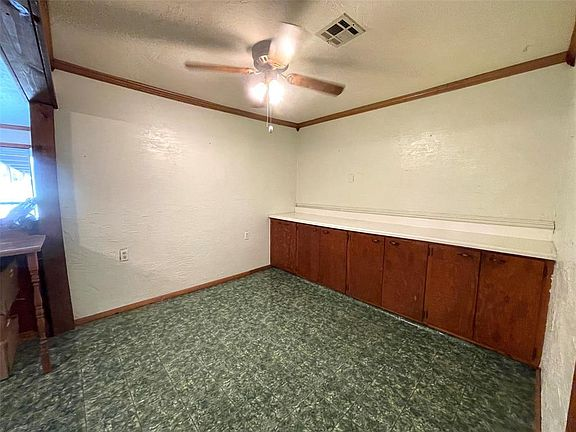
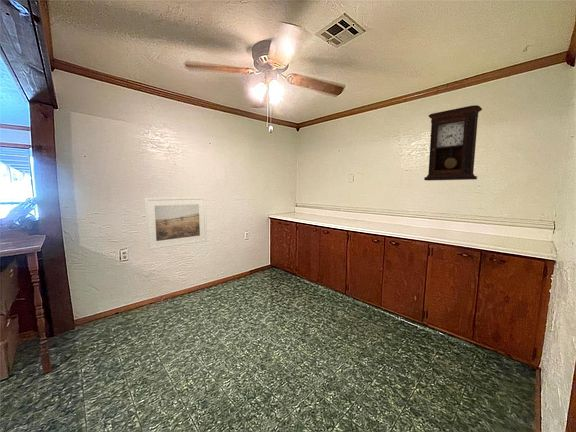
+ pendulum clock (450, 146)
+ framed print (178, 221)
